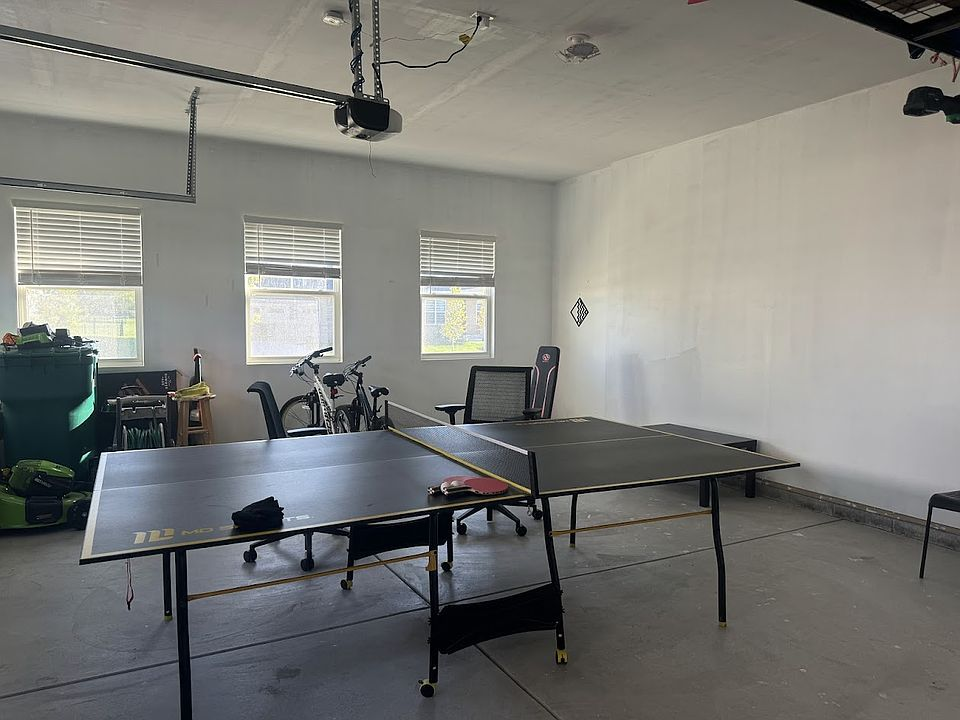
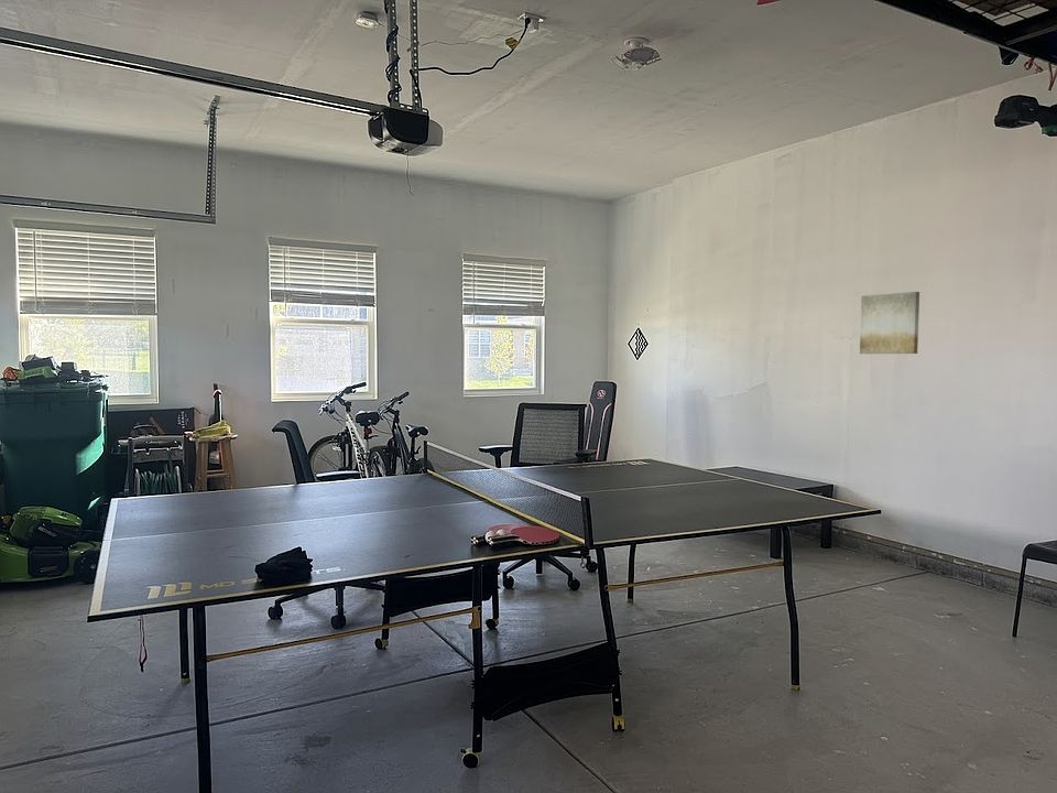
+ wall art (889, 324)
